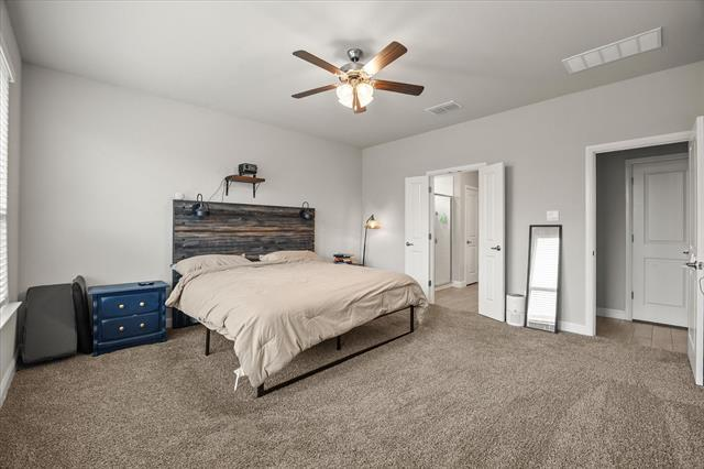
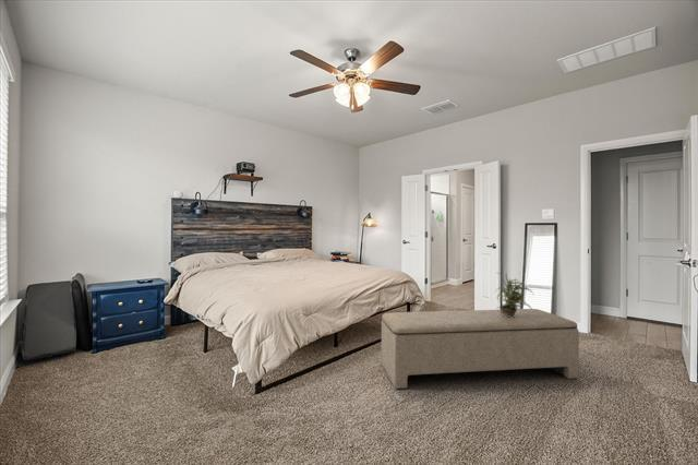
+ bench (474, 343)
+ potted plant (510, 294)
